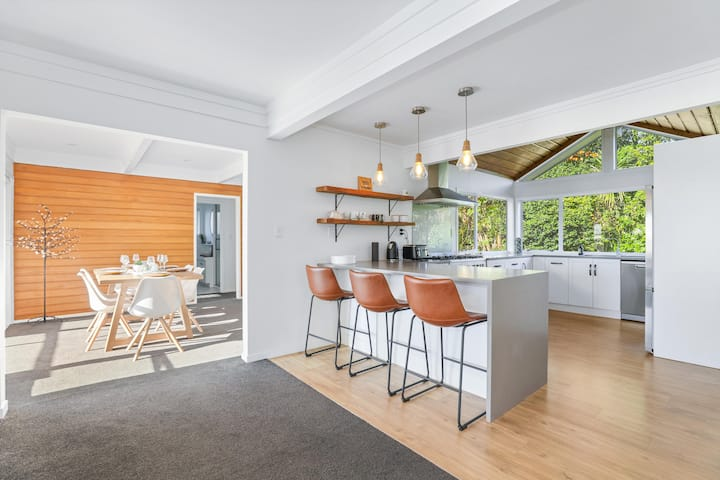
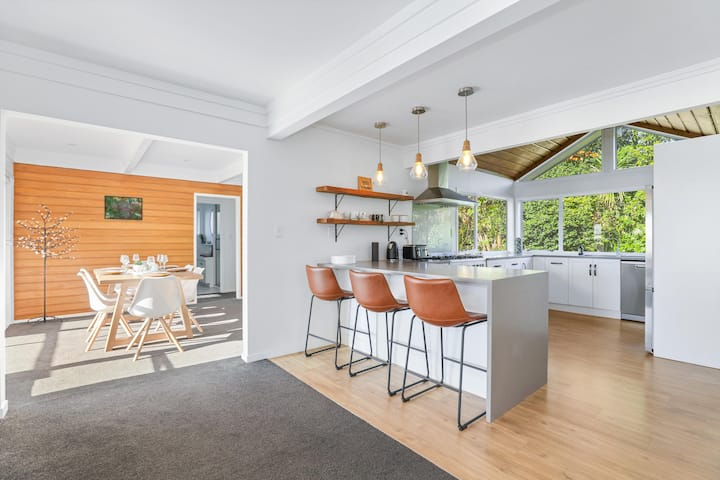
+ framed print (123, 208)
